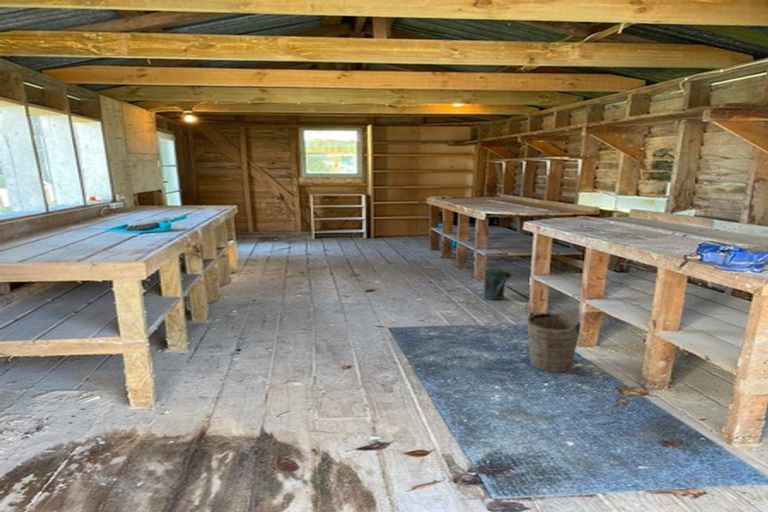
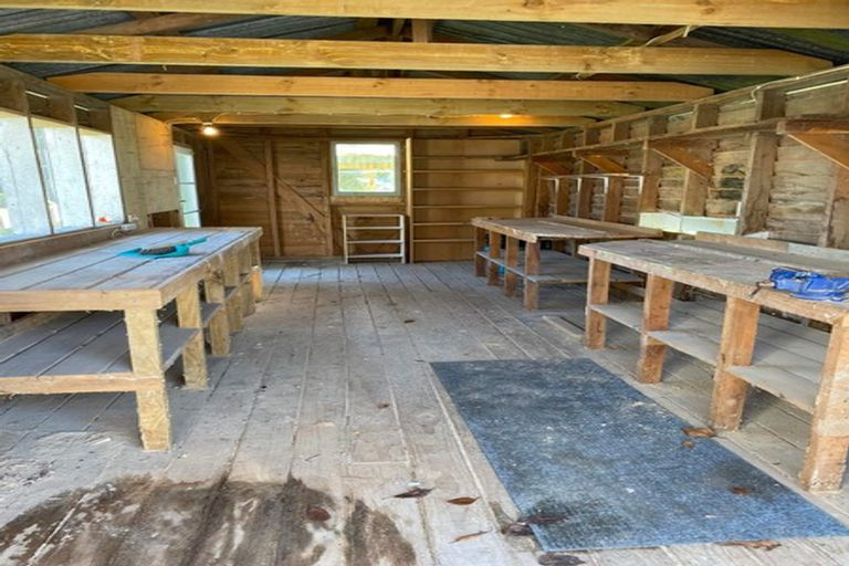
- watering can (497, 283)
- bucket (550, 341)
